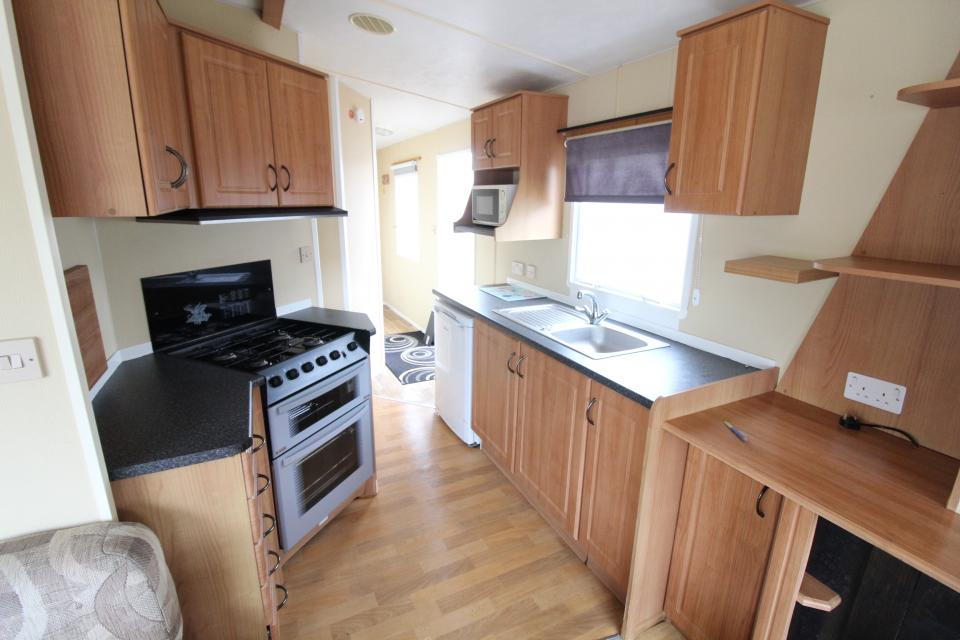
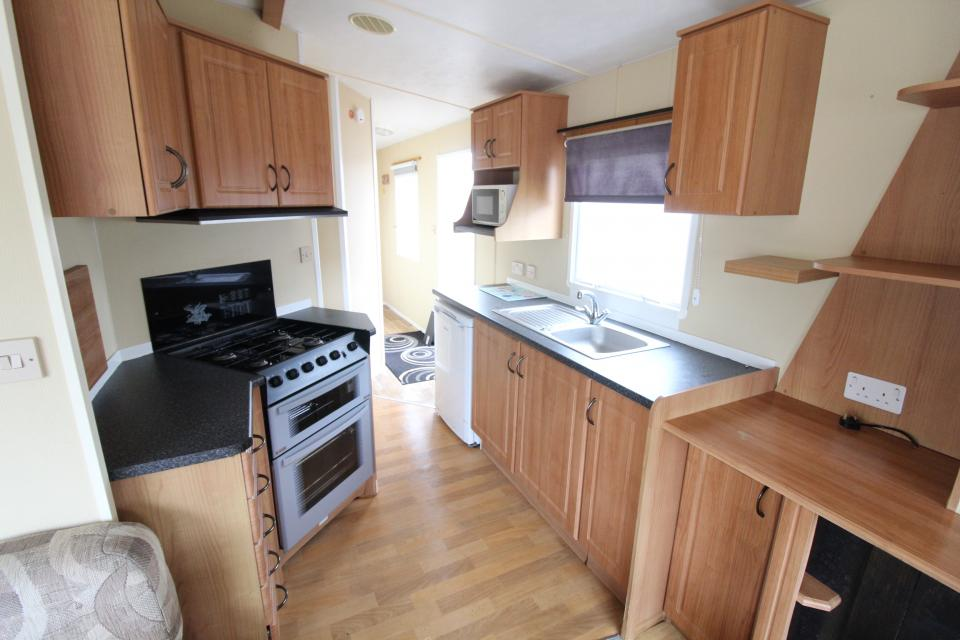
- pen (734, 430)
